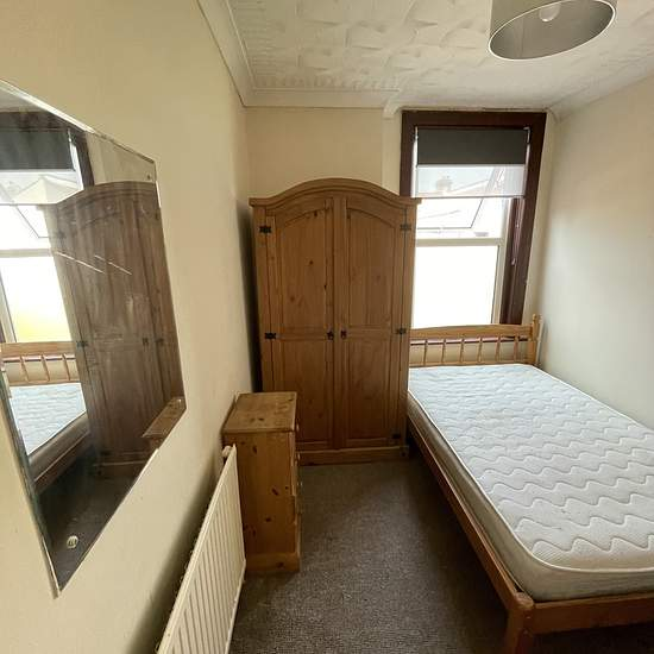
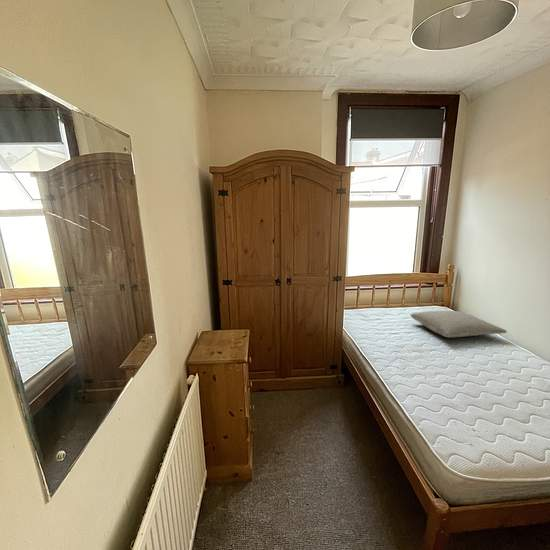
+ pillow (454, 322)
